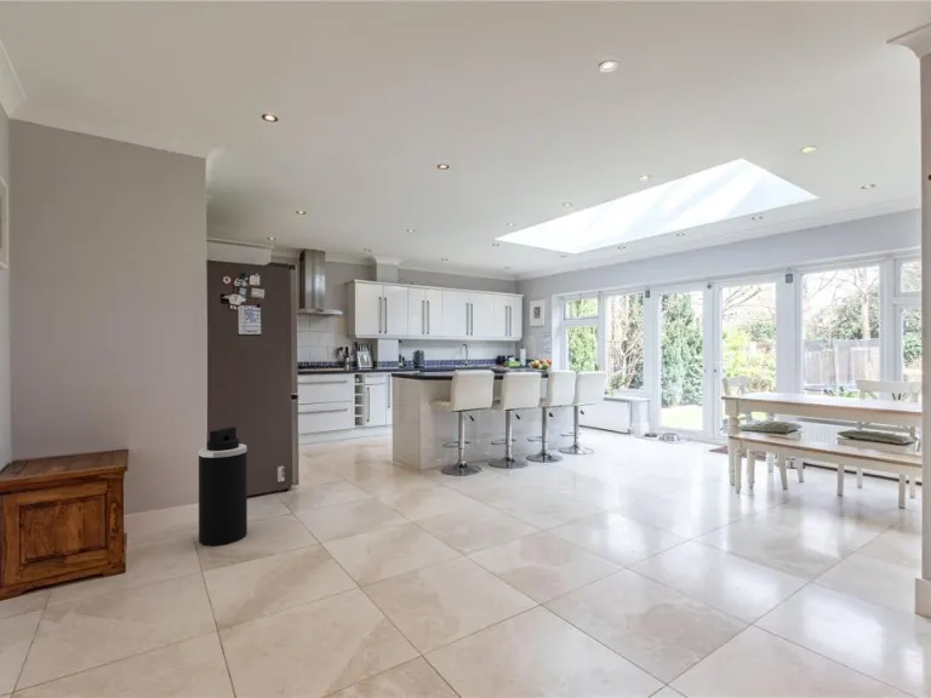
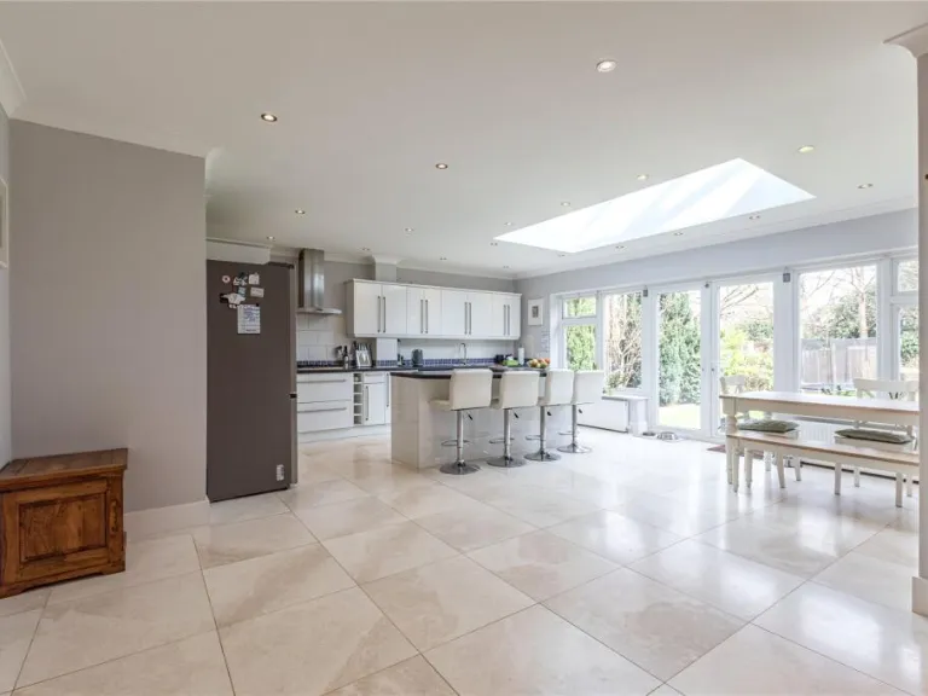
- trash can (223, 482)
